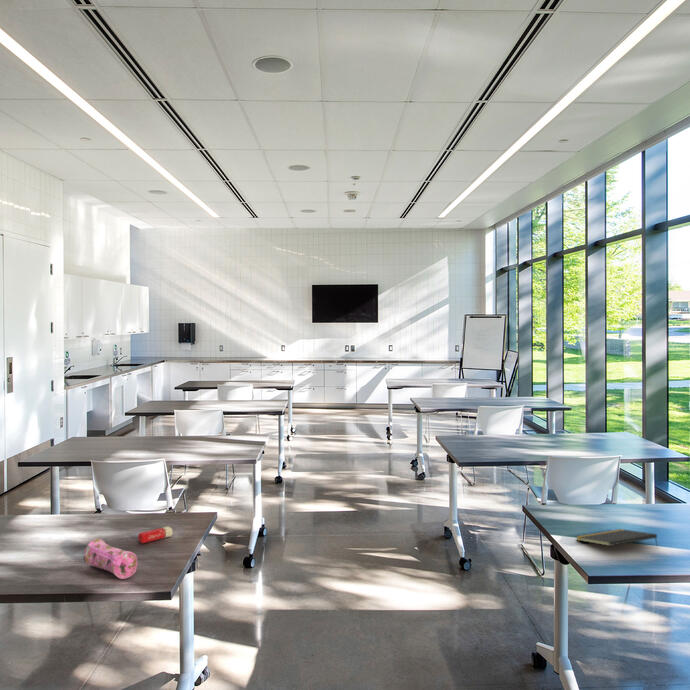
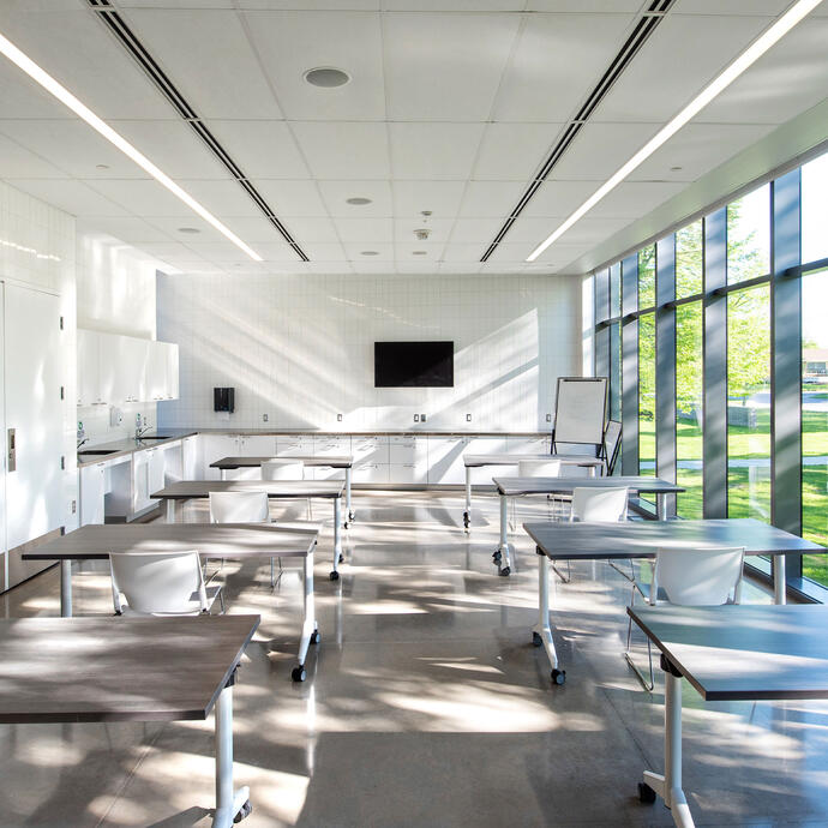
- pencil case (110, 558)
- notepad (615, 537)
- eraser (155, 534)
